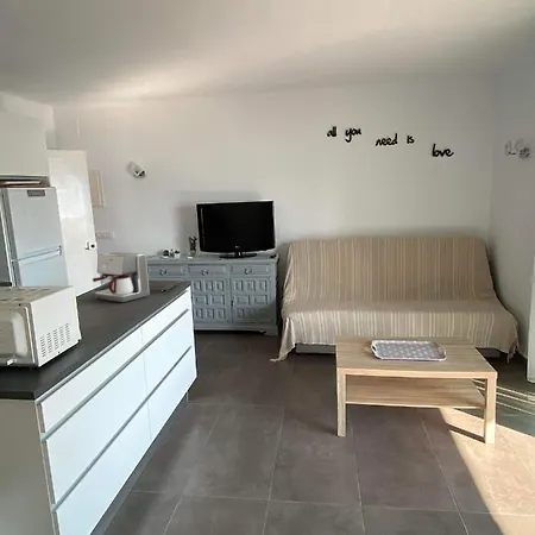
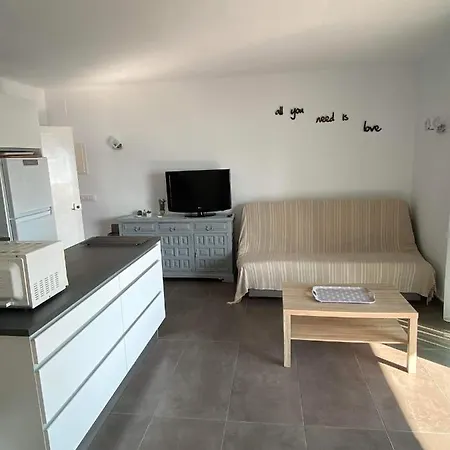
- coffee maker (120, 275)
